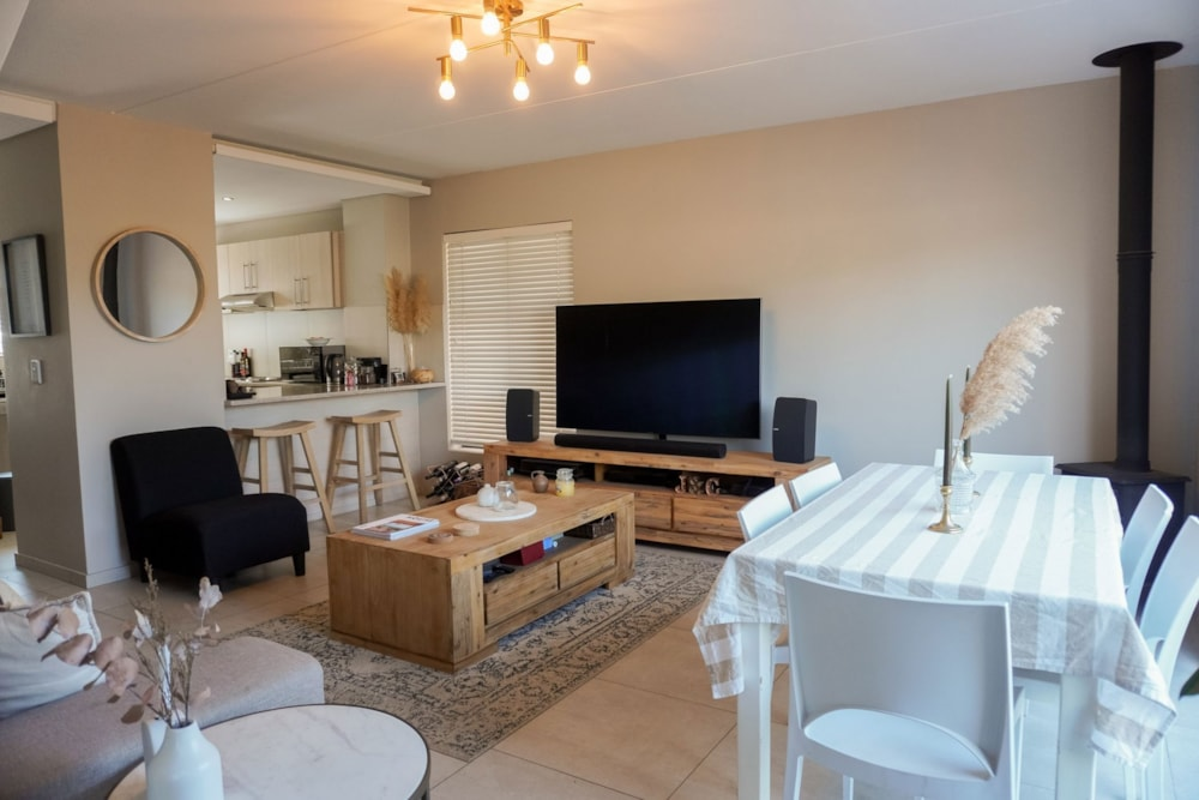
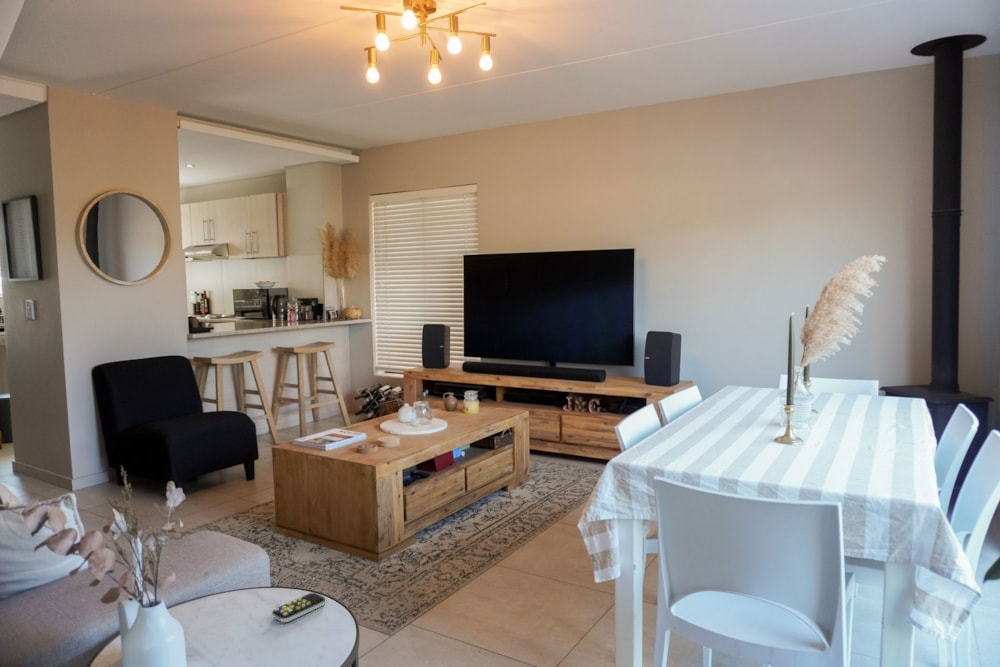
+ remote control (299, 606)
